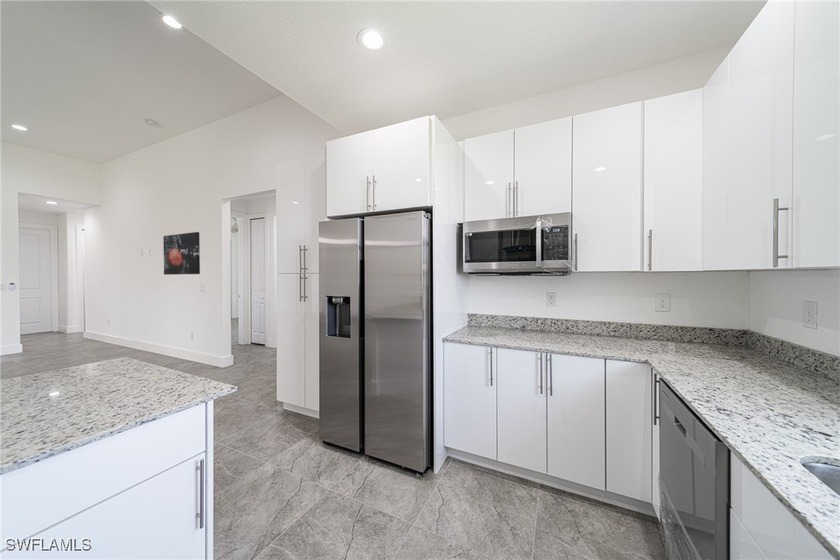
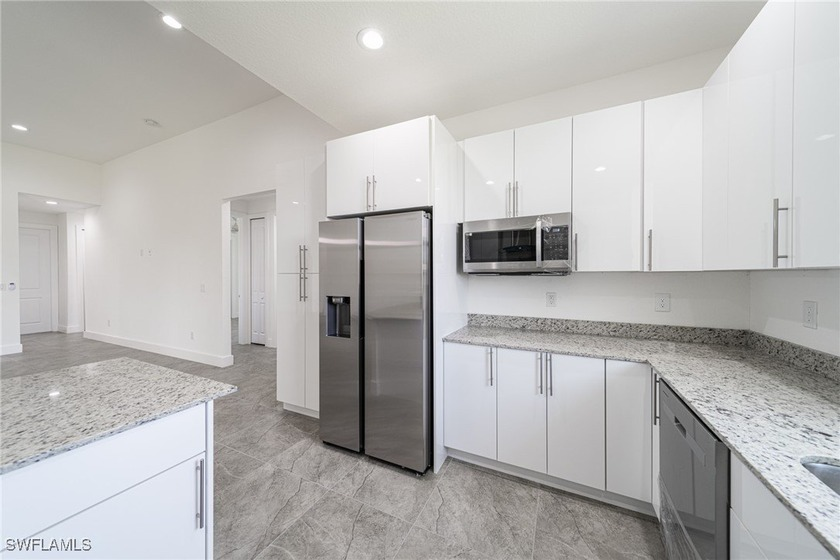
- wall art (180, 254)
